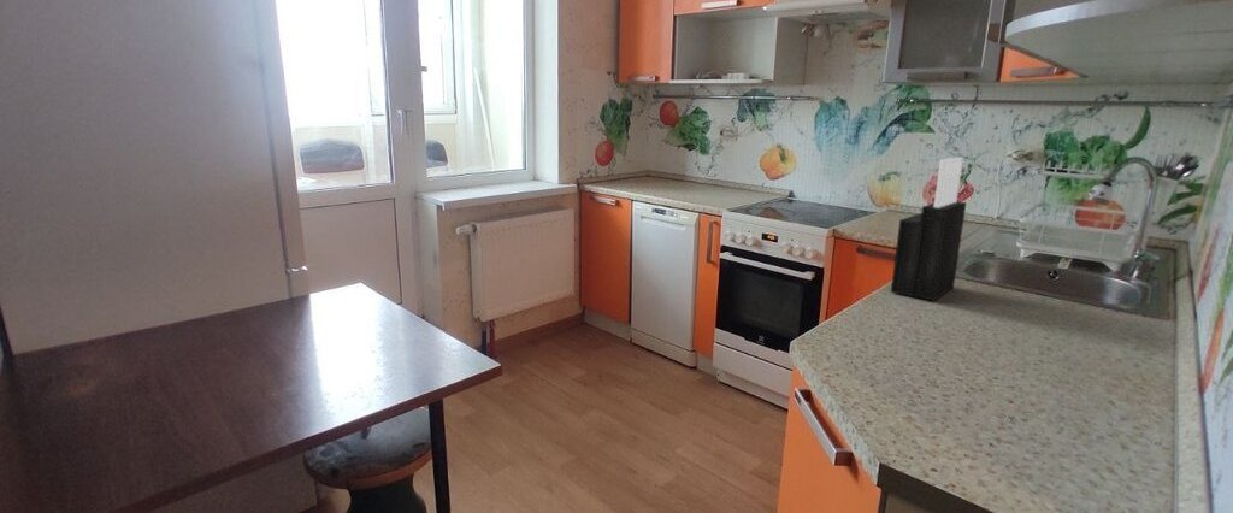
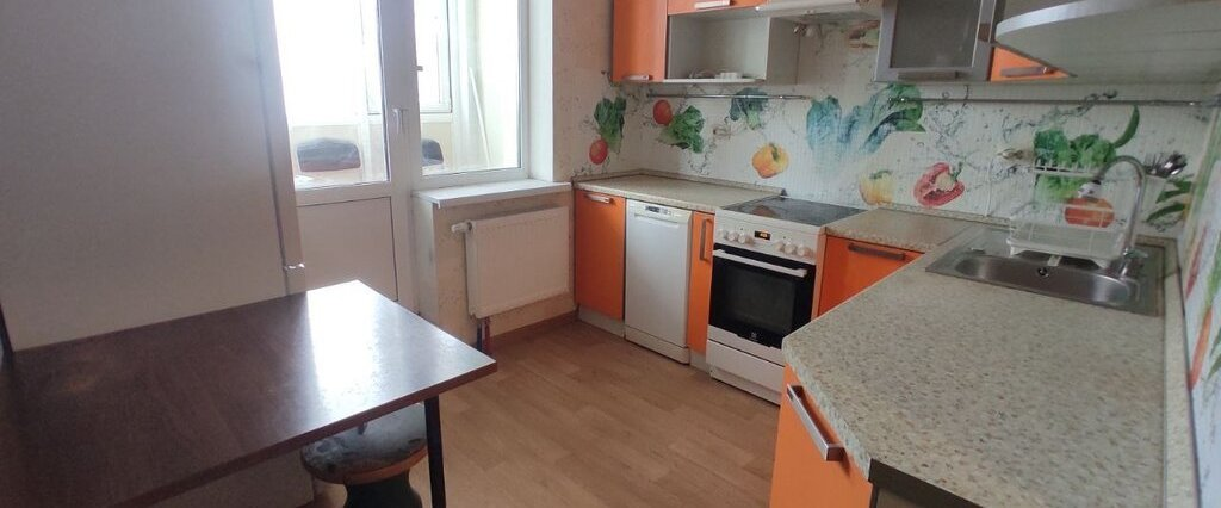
- knife block (926, 224)
